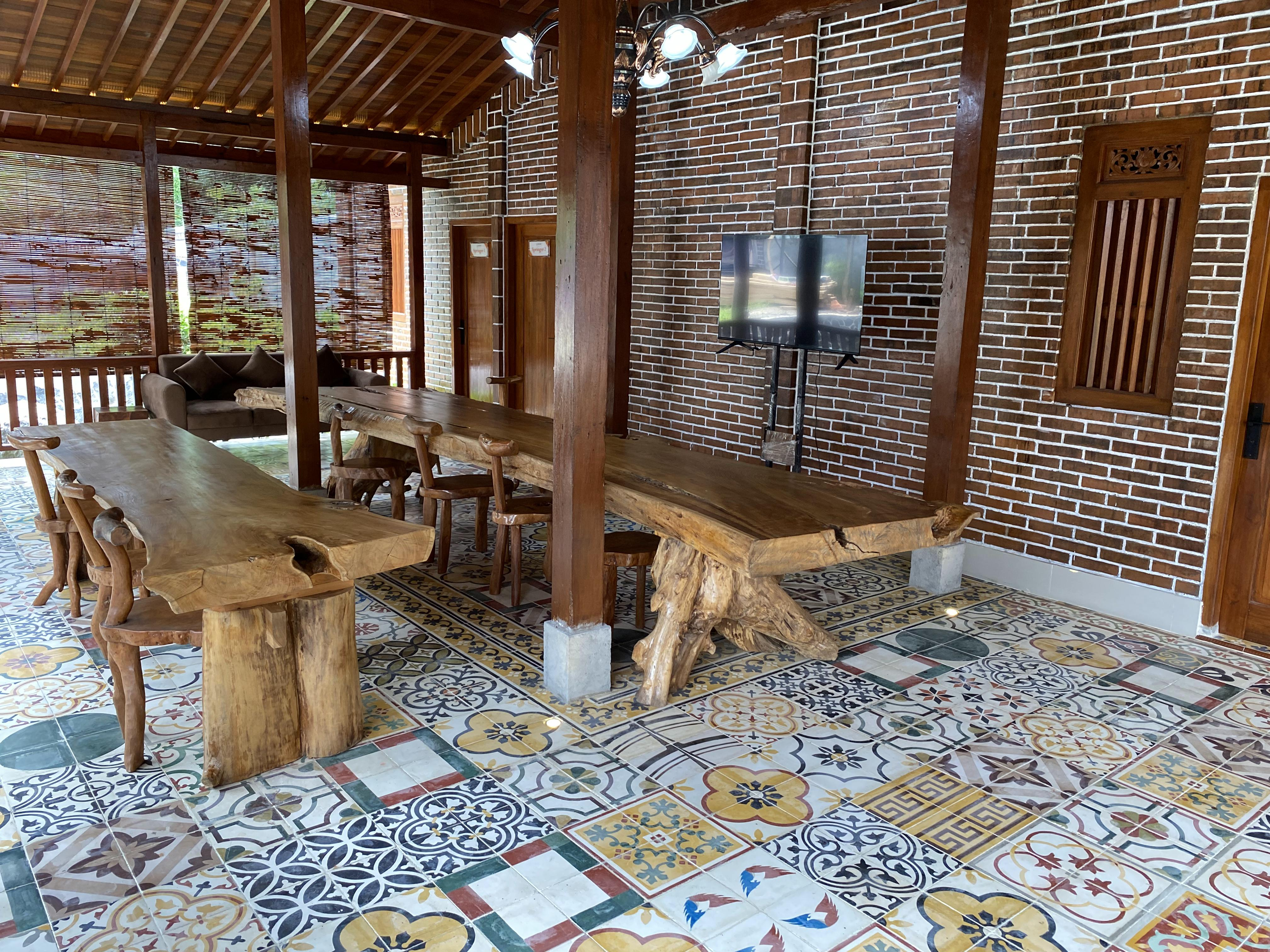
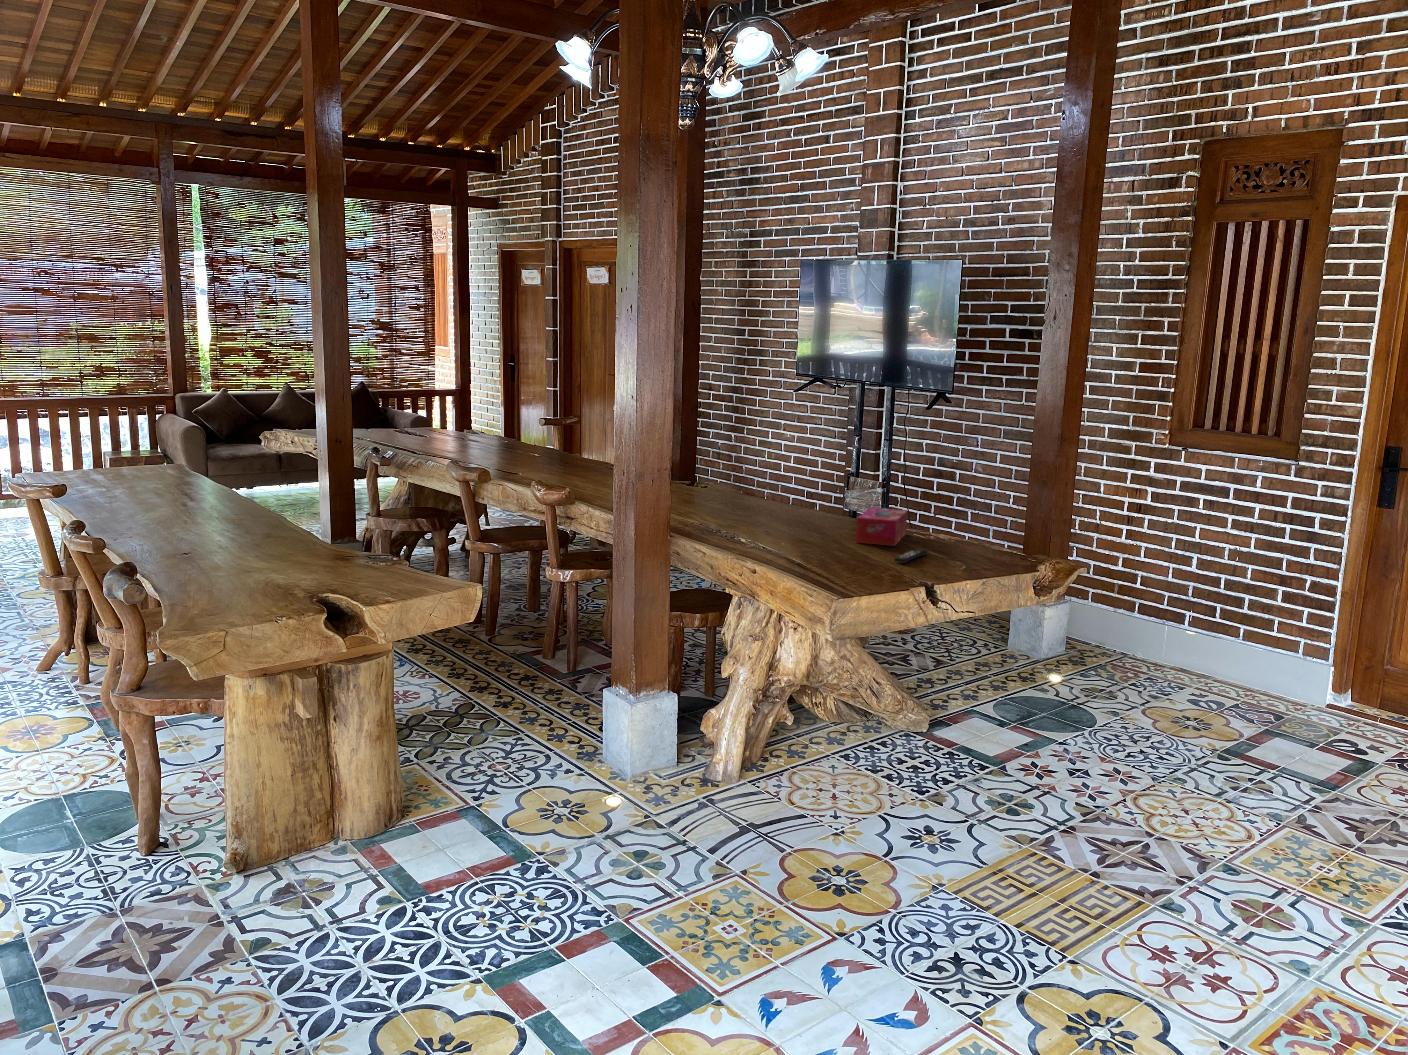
+ tissue box (882, 525)
+ remote control (911, 555)
